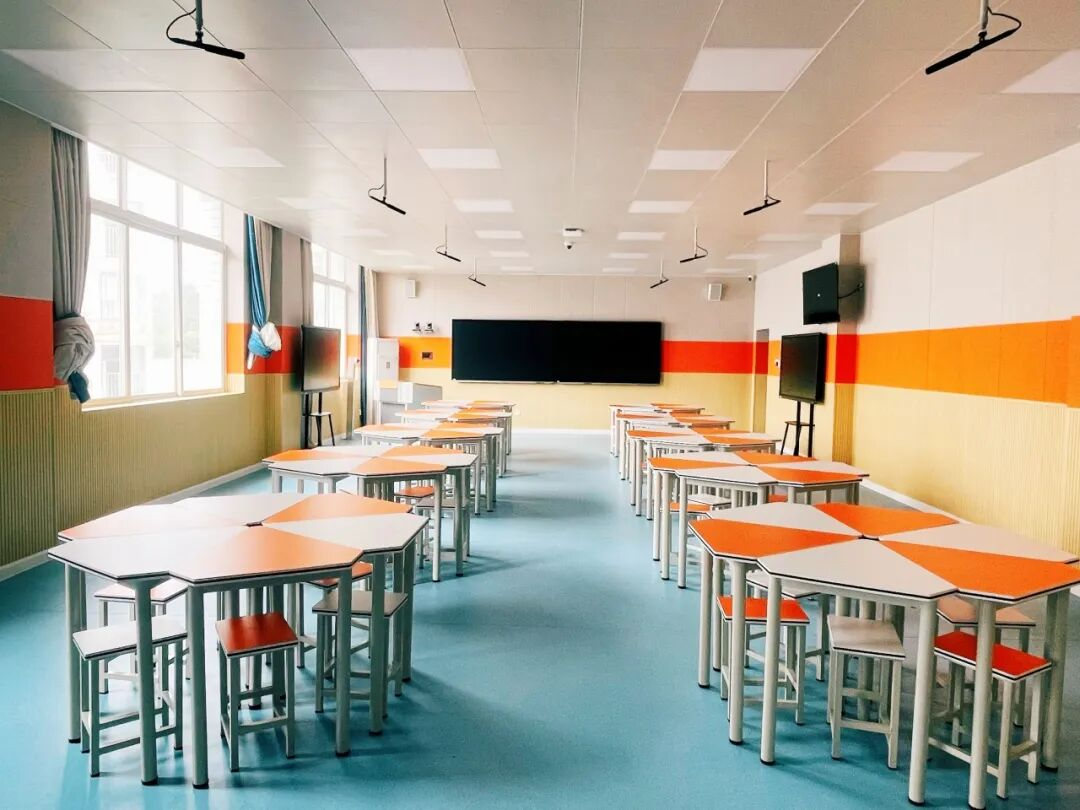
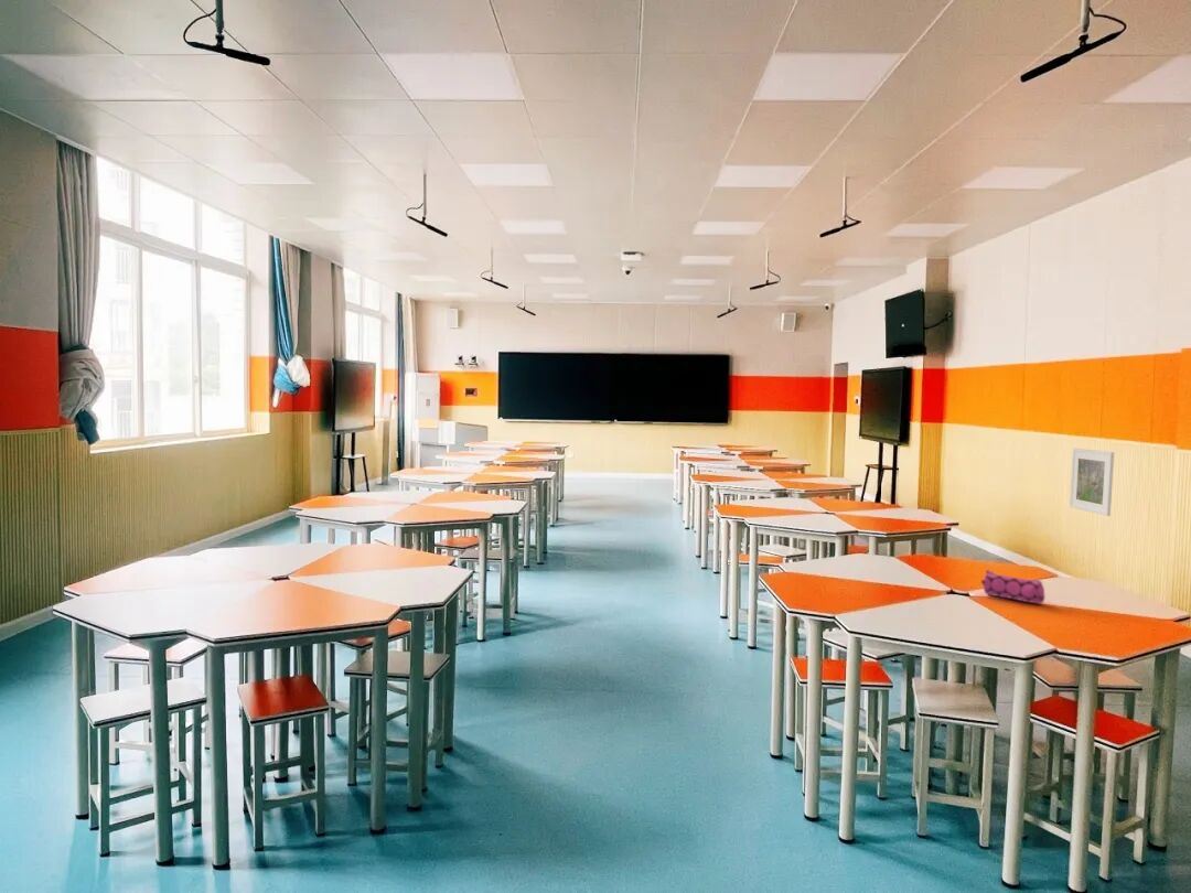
+ pencil case (1013, 587)
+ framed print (1091, 481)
